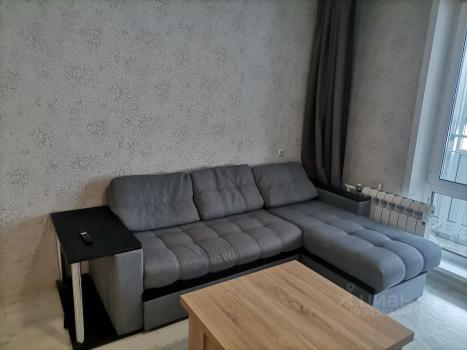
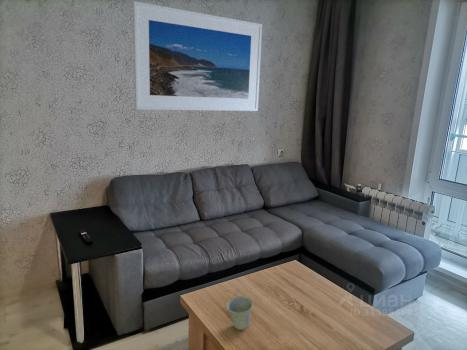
+ cup (239, 315)
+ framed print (203, 63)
